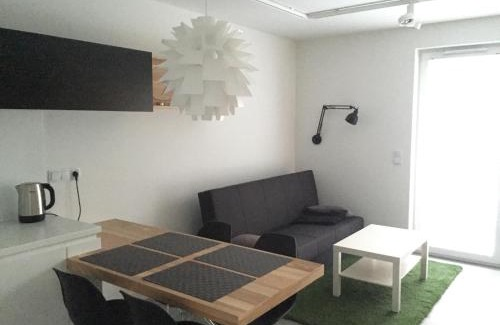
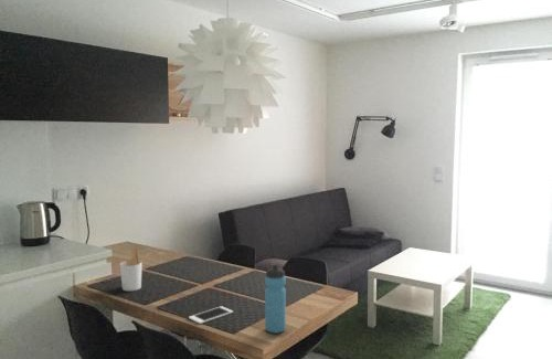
+ water bottle (275, 297)
+ utensil holder (137, 268)
+ cell phone (211, 314)
